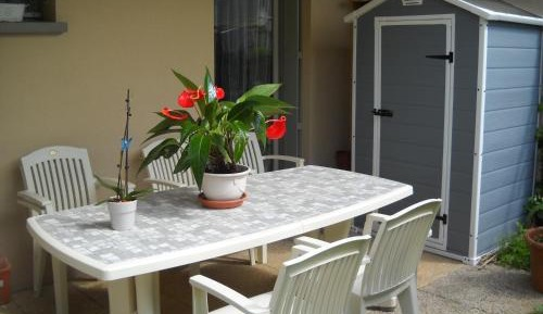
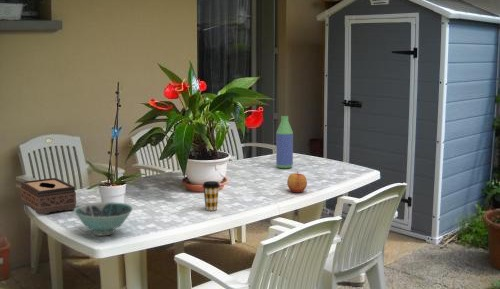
+ tissue box (47, 195)
+ bottle (284, 142)
+ coffee cup (211, 195)
+ bowl (103, 220)
+ apple (296, 181)
